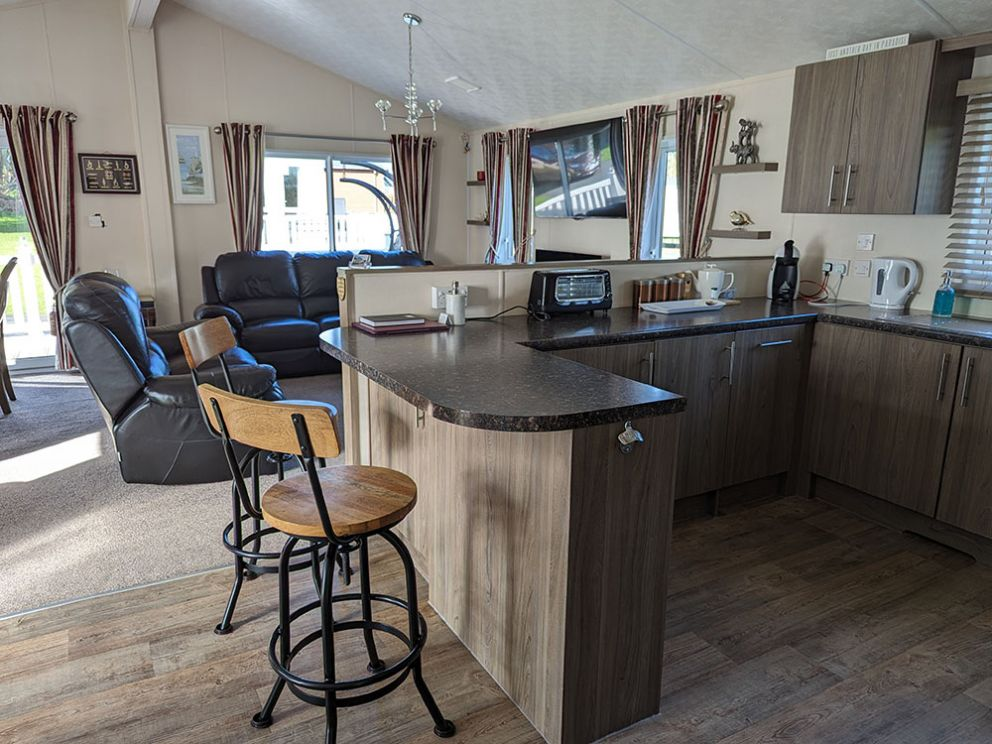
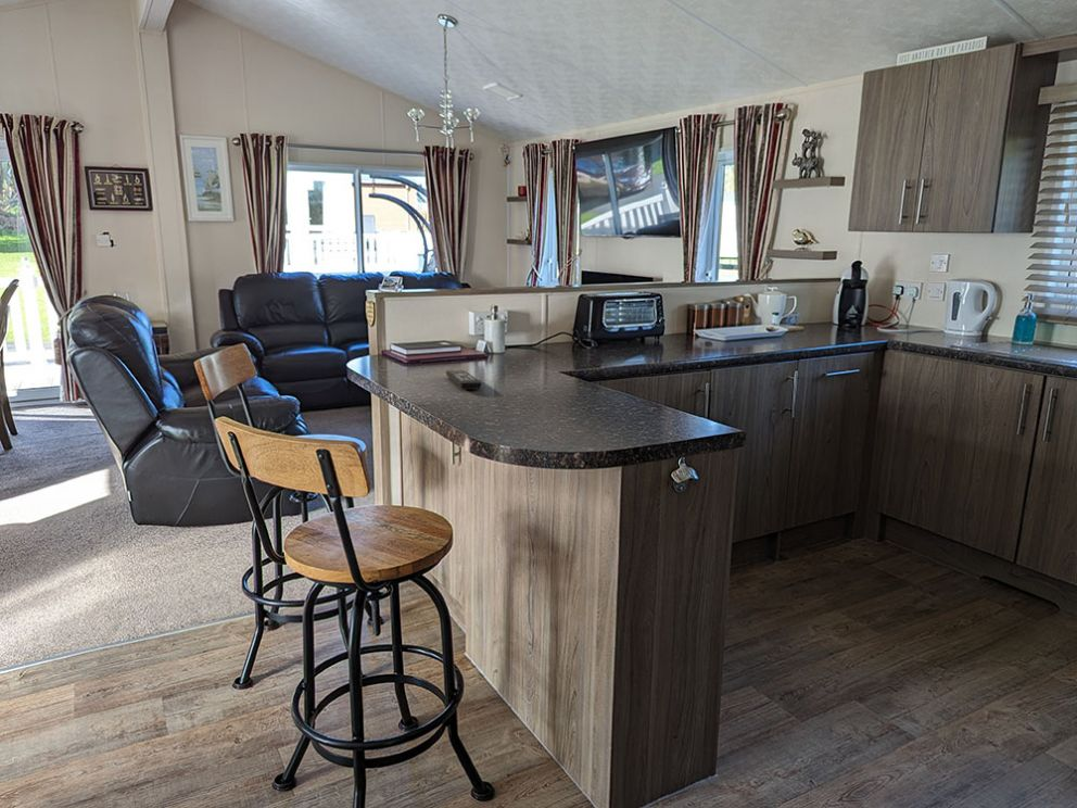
+ remote control (463, 379)
